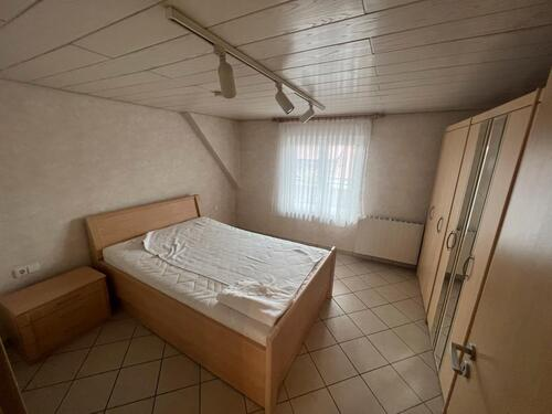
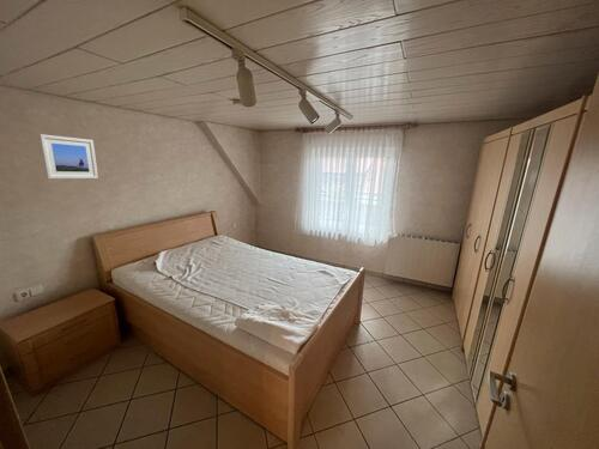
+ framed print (71, 158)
